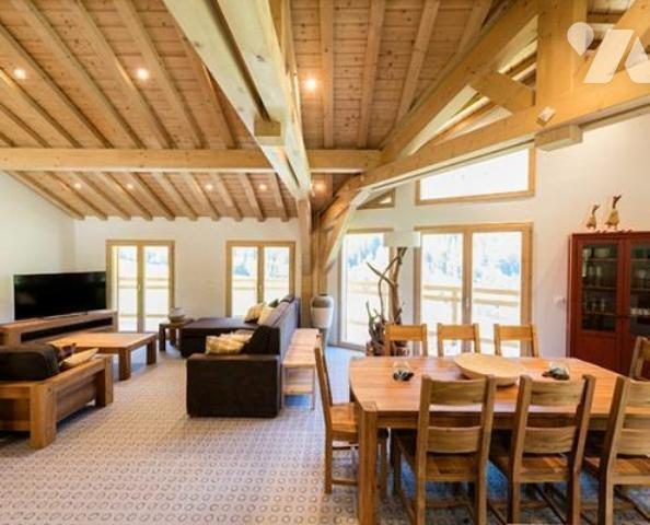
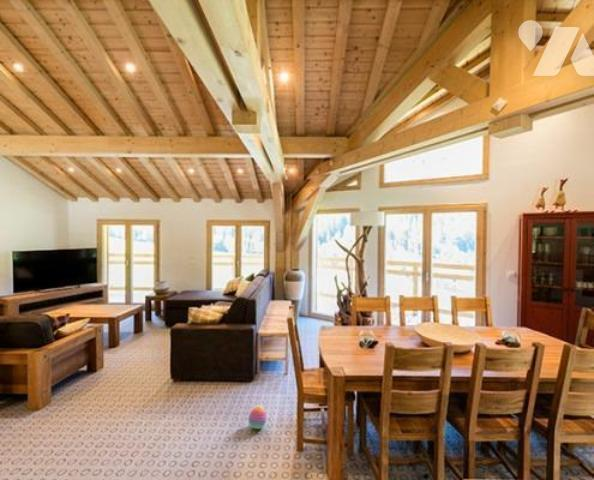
+ stacking toy (257, 416)
